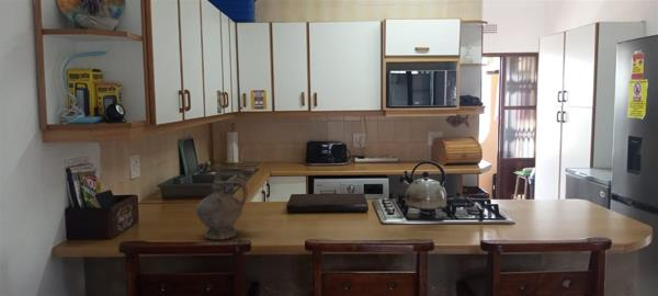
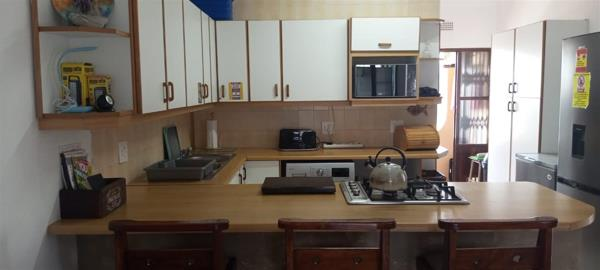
- ceremonial vessel (222, 200)
